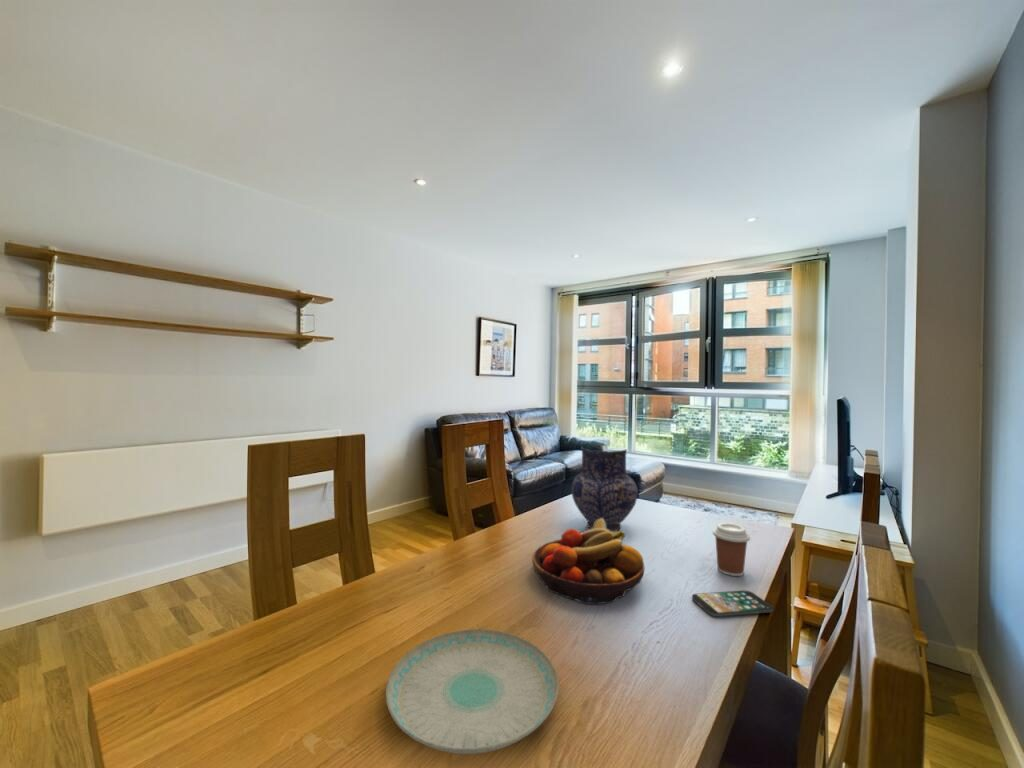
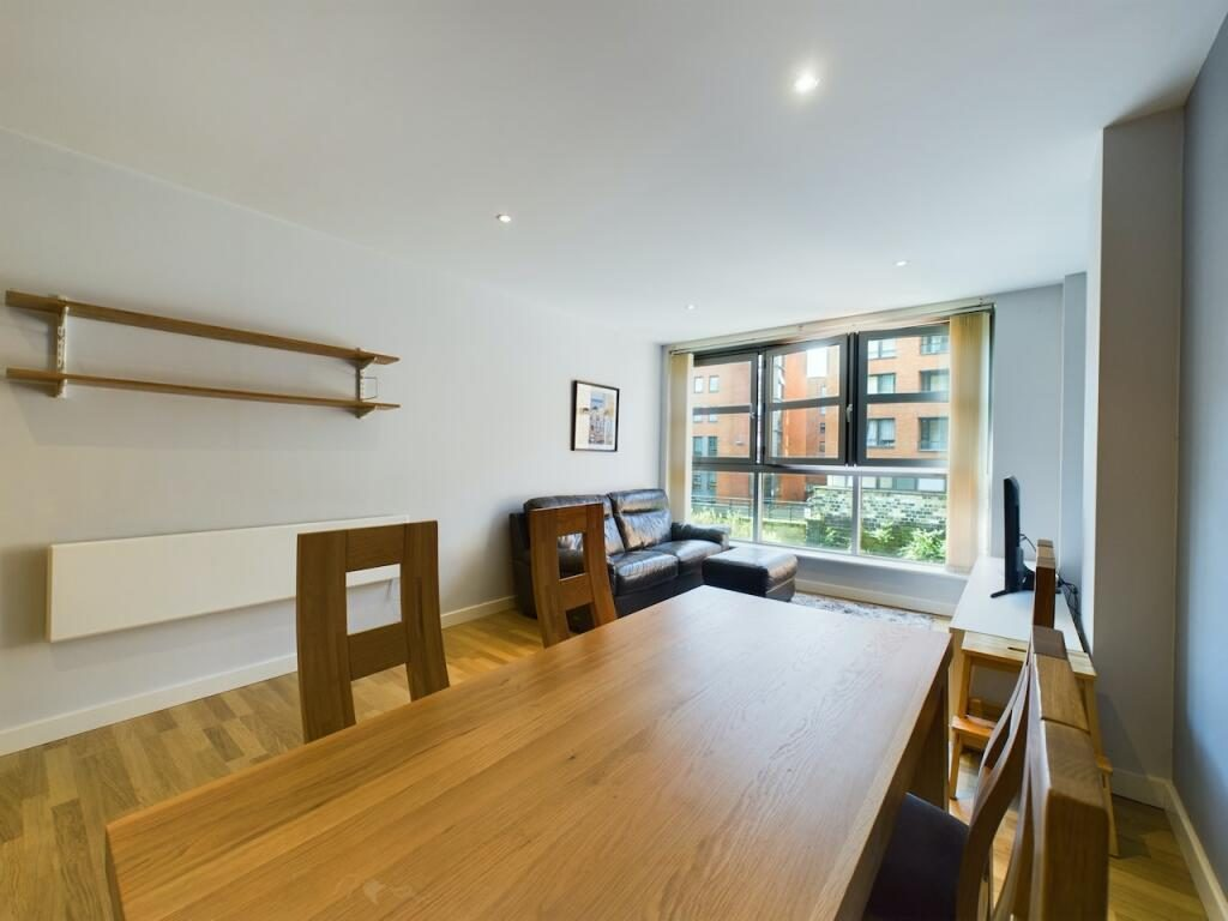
- smartphone (731, 602)
- pottery (604, 487)
- coffee cup (730, 548)
- fruit bowl (586, 553)
- plate (473, 684)
